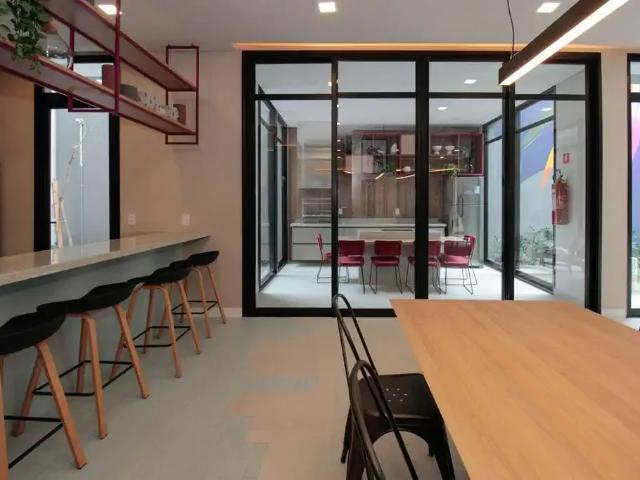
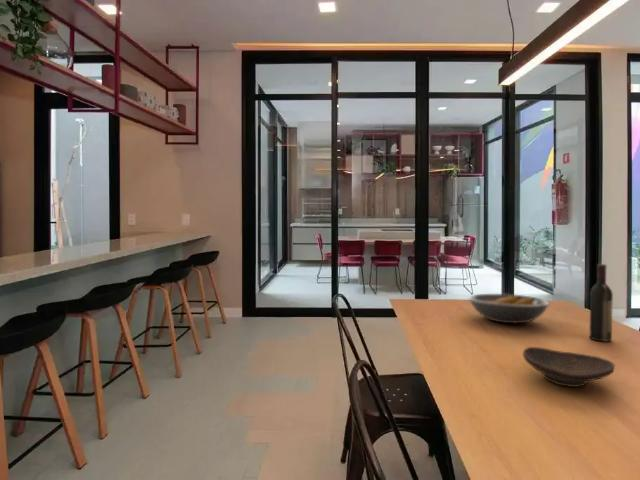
+ decorative bowl (566, 368)
+ wine bottle (601, 301)
+ fruit bowl (507, 307)
